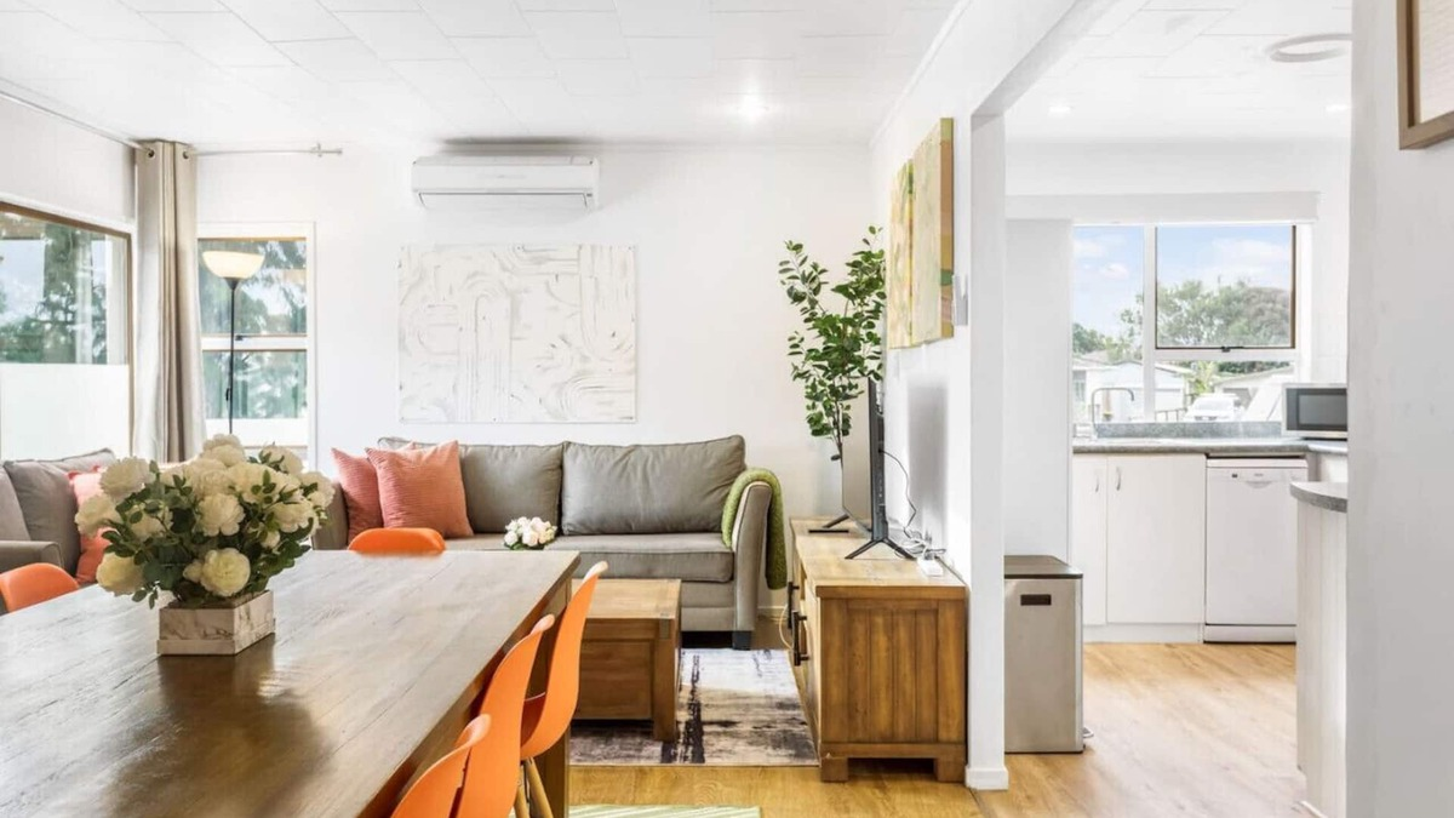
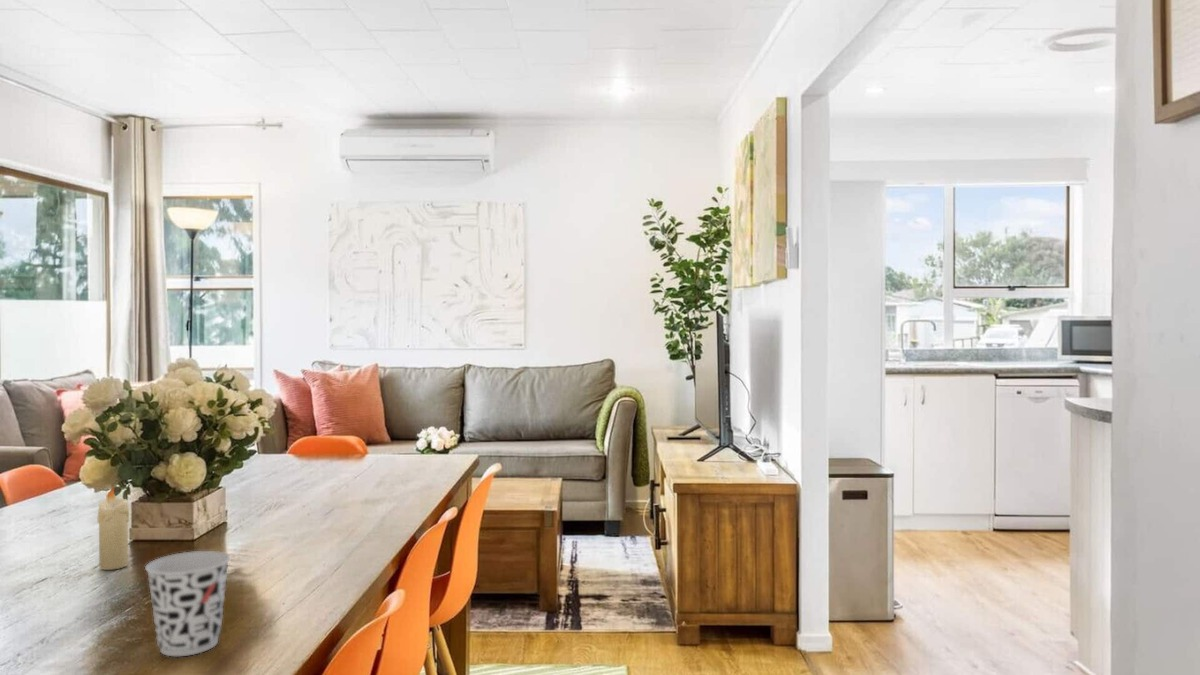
+ cup (189, 603)
+ candle (114, 526)
